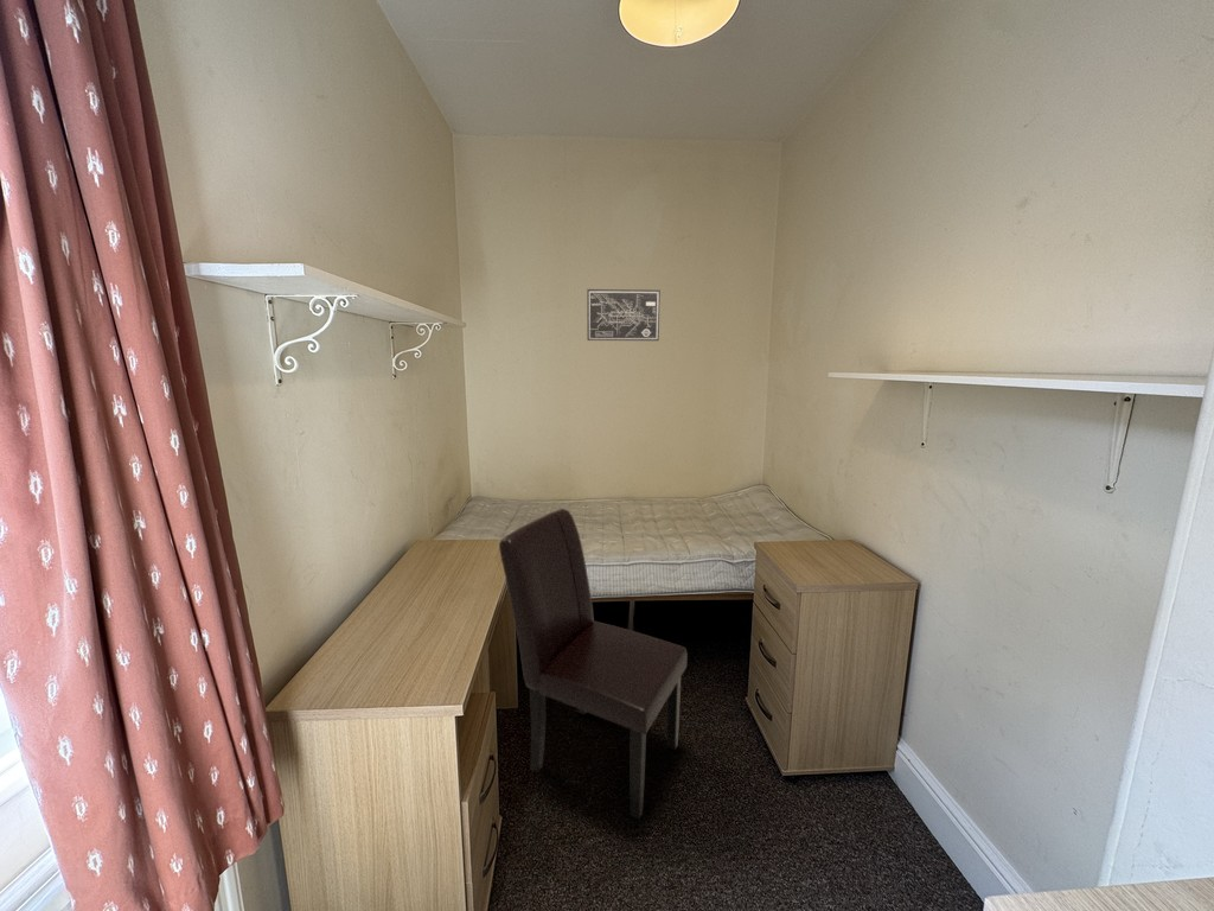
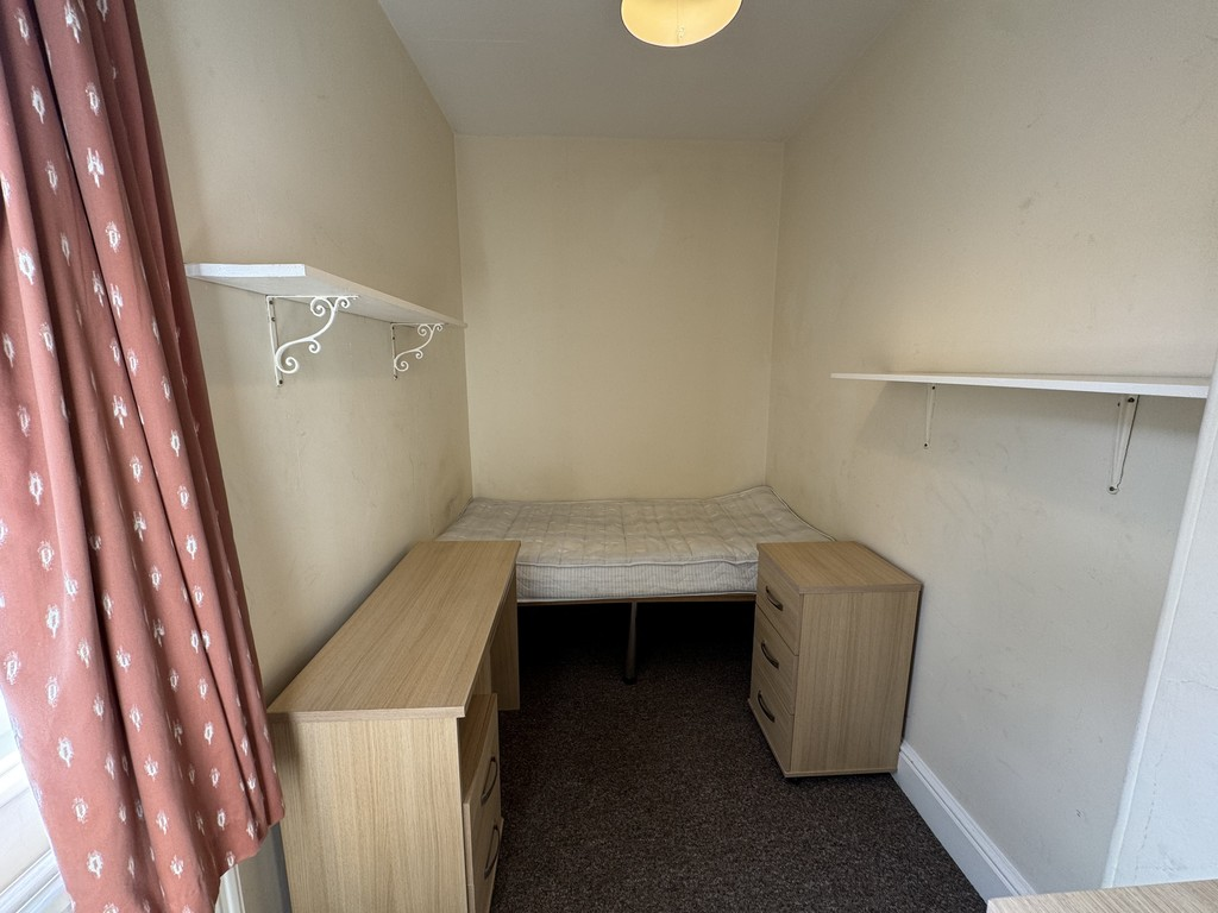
- wall art (622, 314)
- chair (596, 649)
